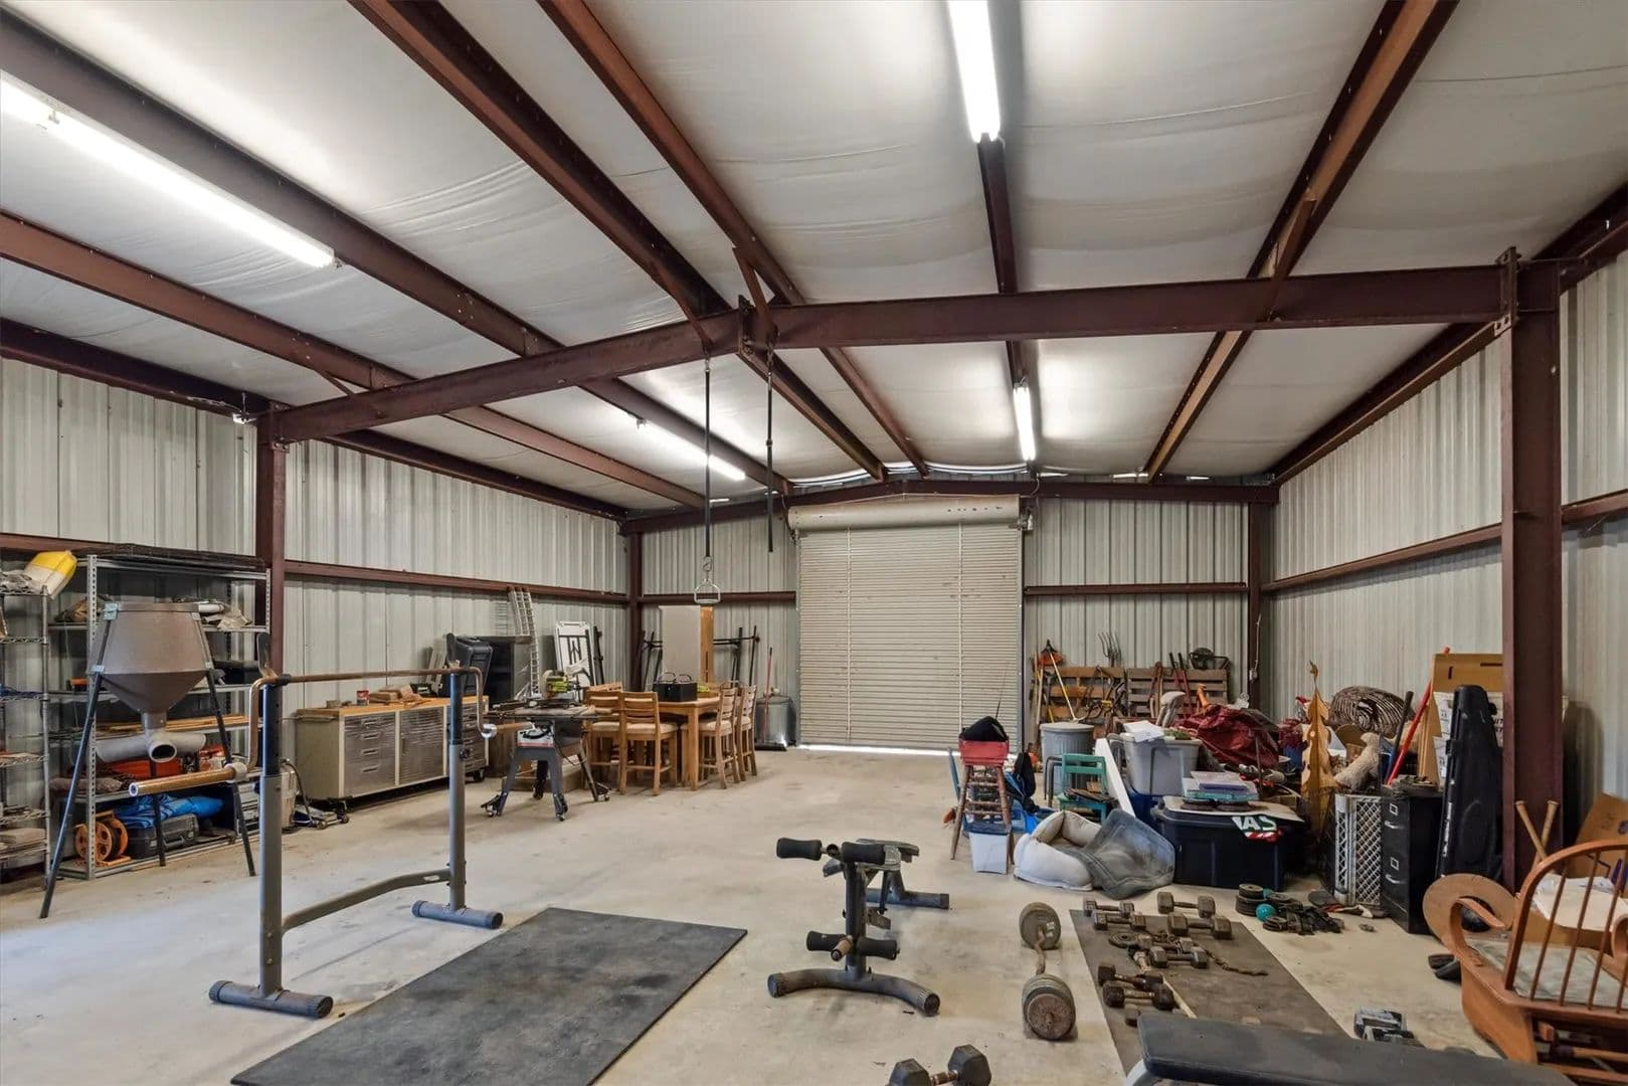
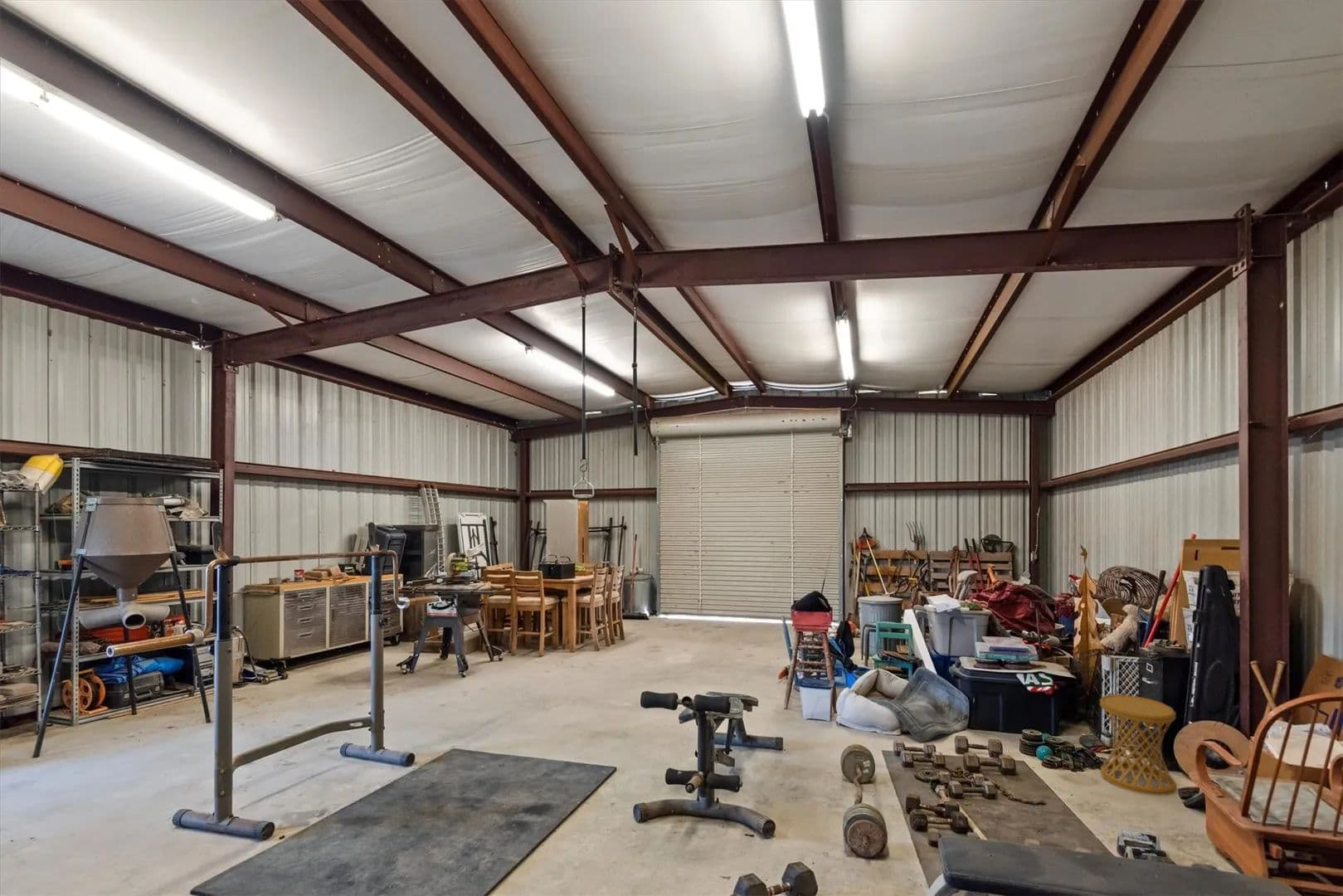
+ side table (1137, 743)
